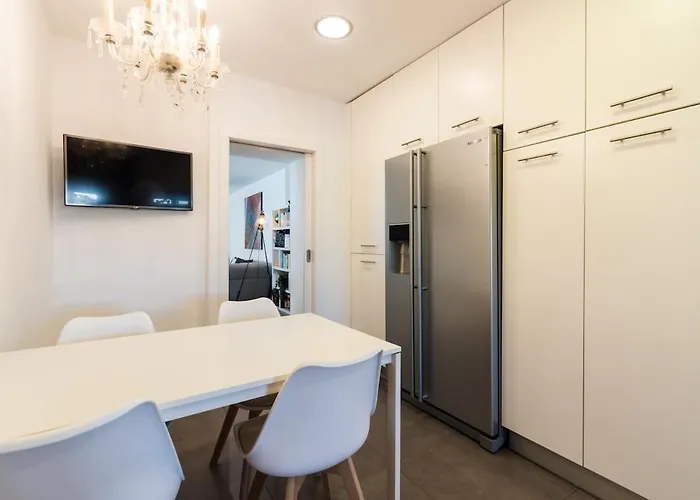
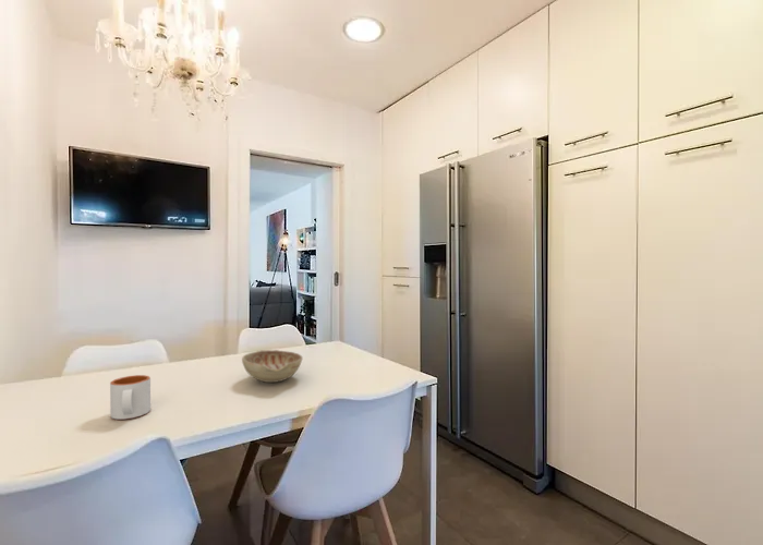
+ mug (130, 398)
+ decorative bowl (272, 367)
